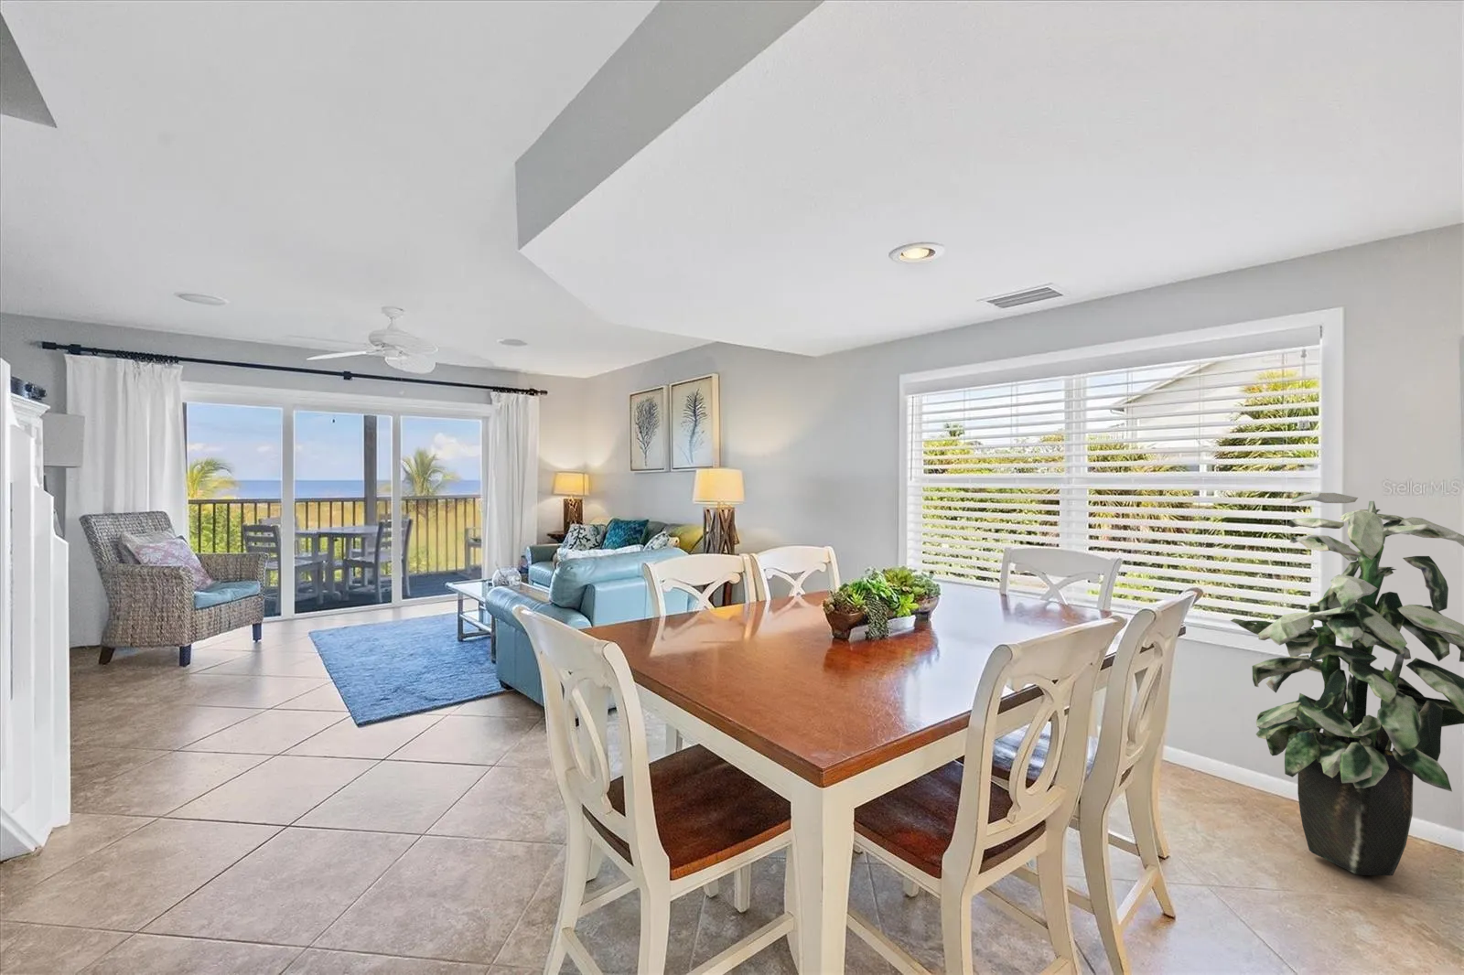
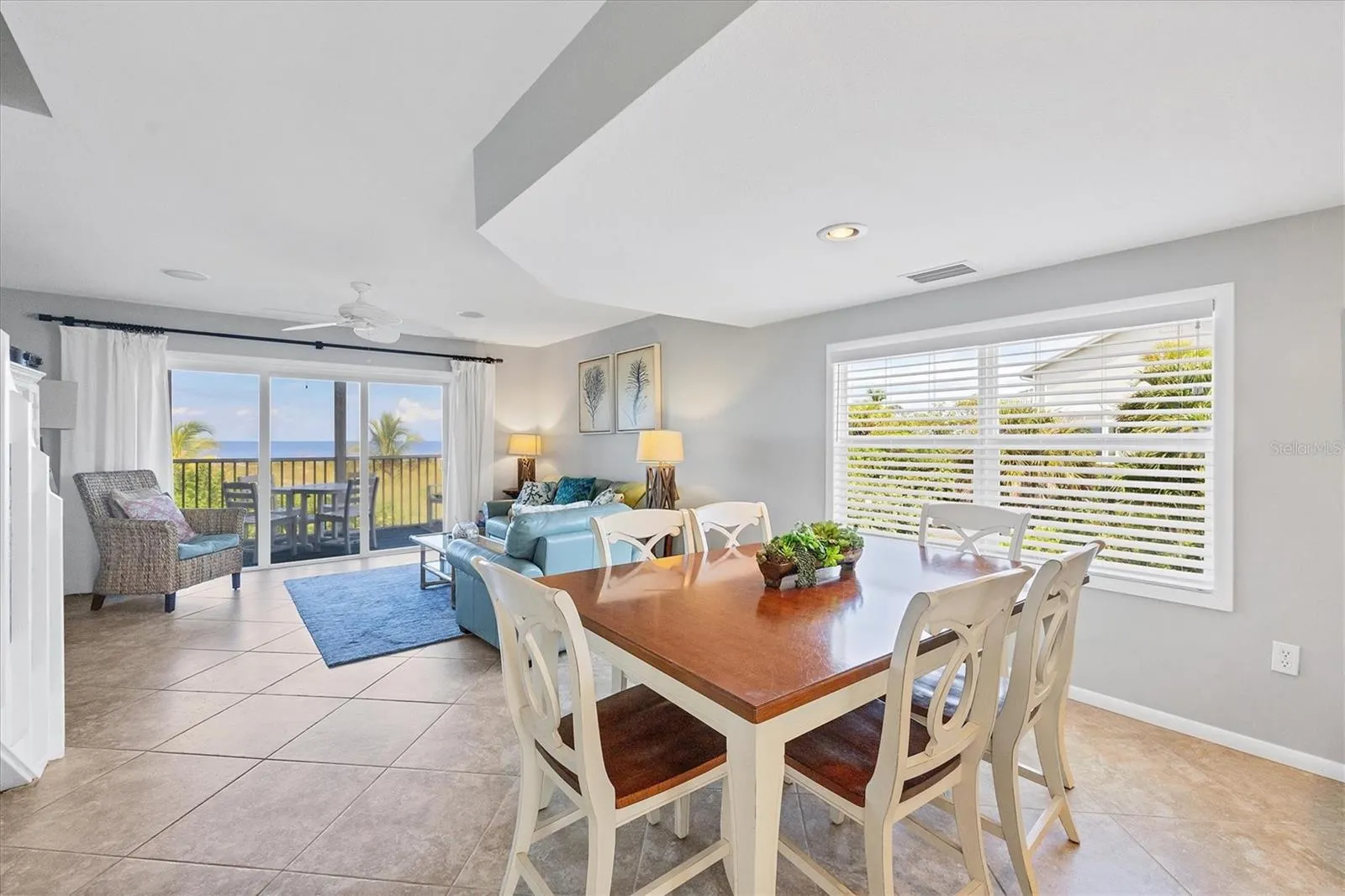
- indoor plant (1350, 674)
